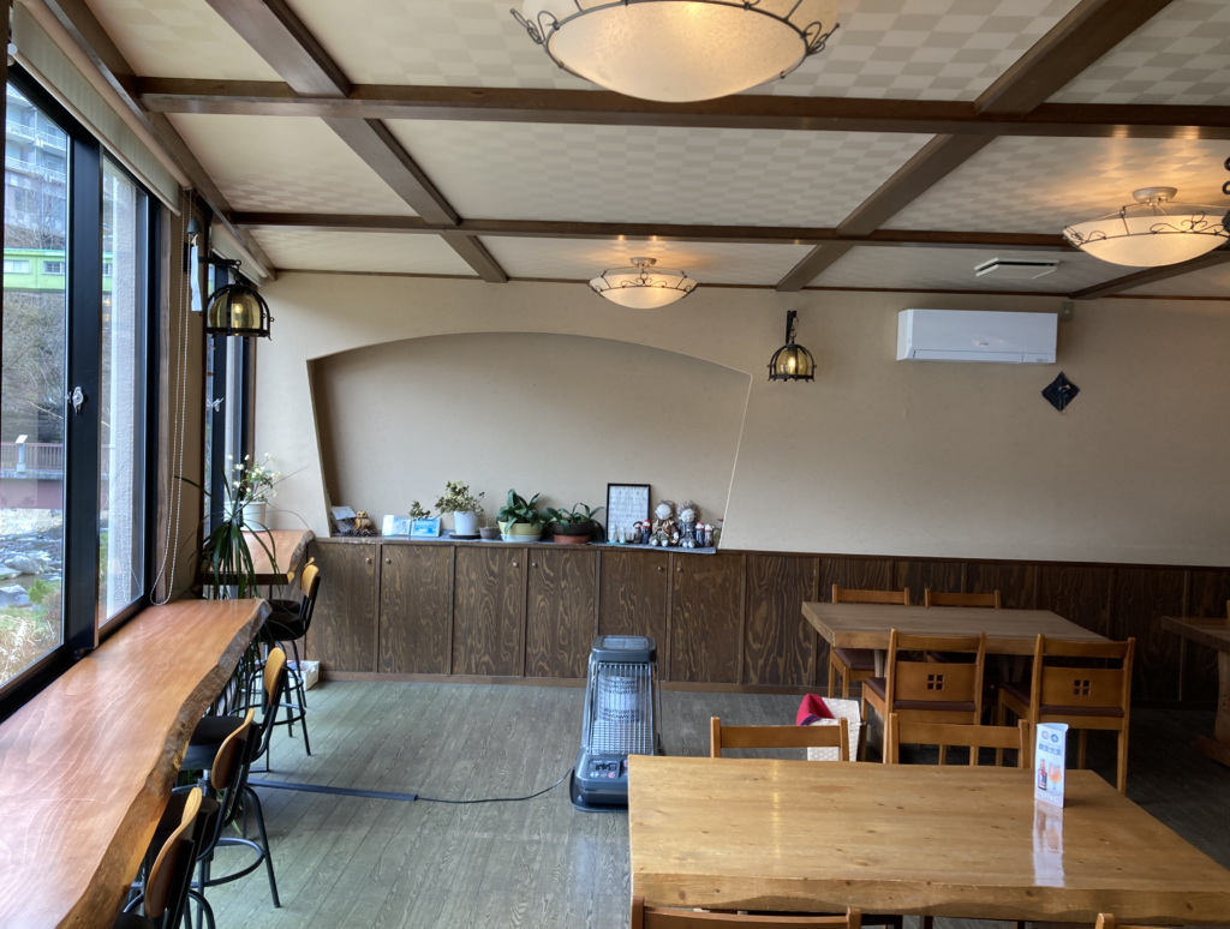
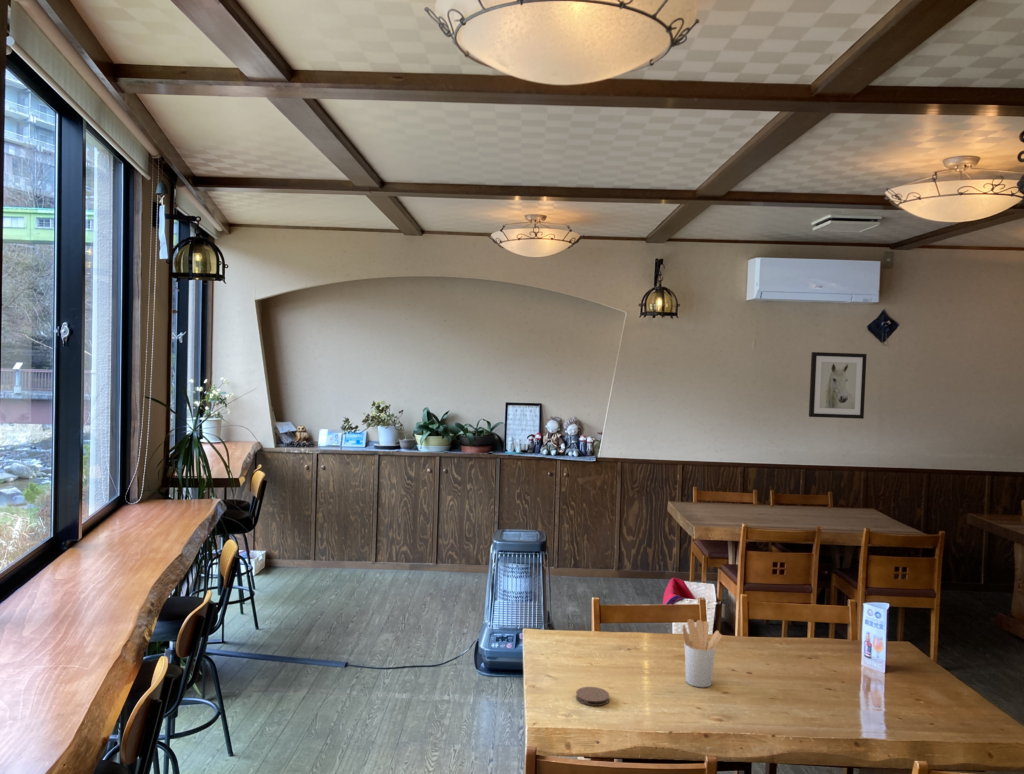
+ coaster (592, 696)
+ utensil holder (698, 651)
+ wall art (837, 385)
